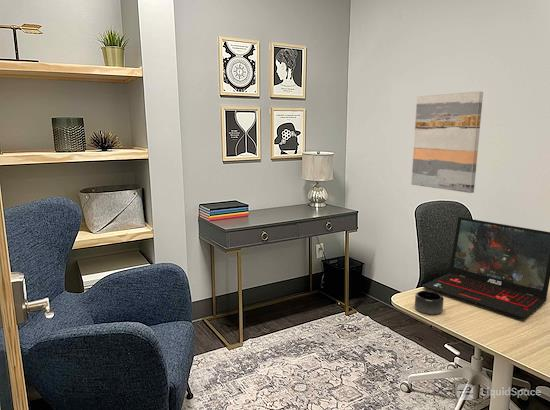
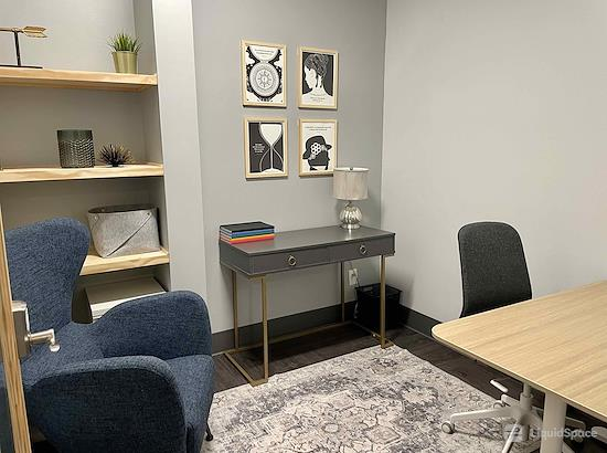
- laptop (486, 262)
- mug (430, 301)
- wall art (444, 142)
